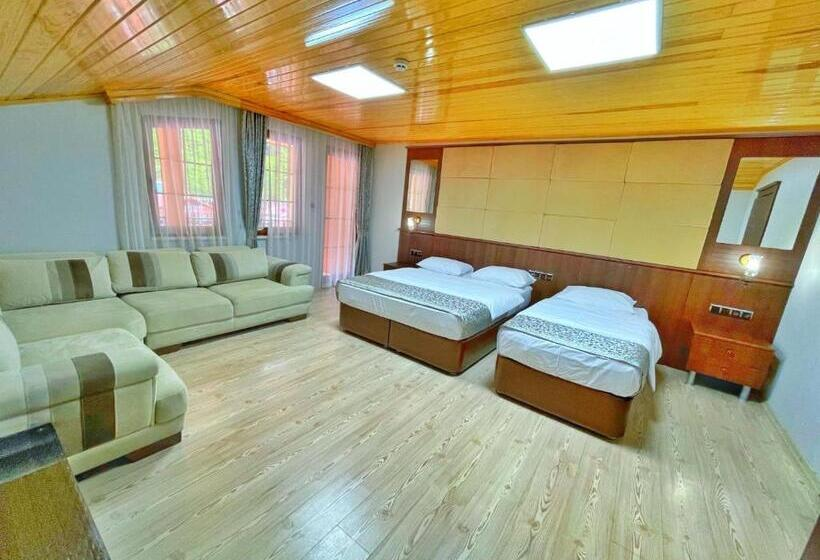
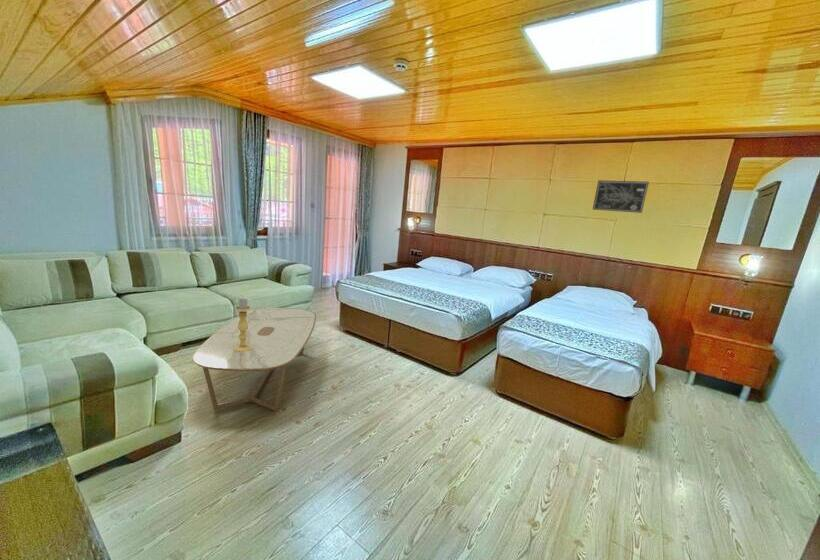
+ coffee table (265, 354)
+ candle holder (242, 322)
+ wall art (619, 196)
